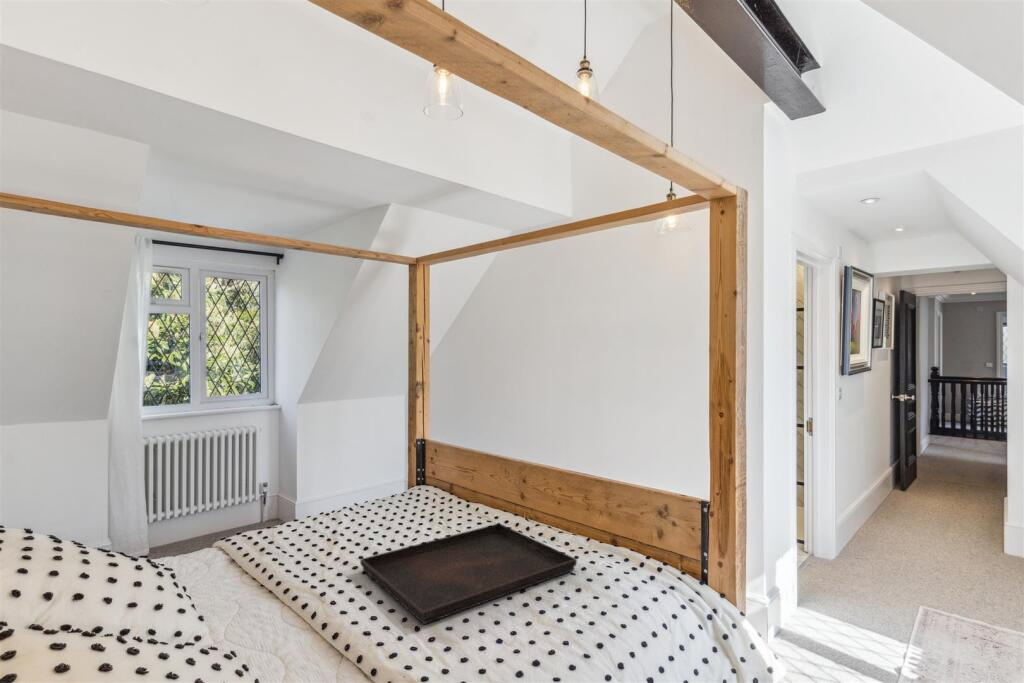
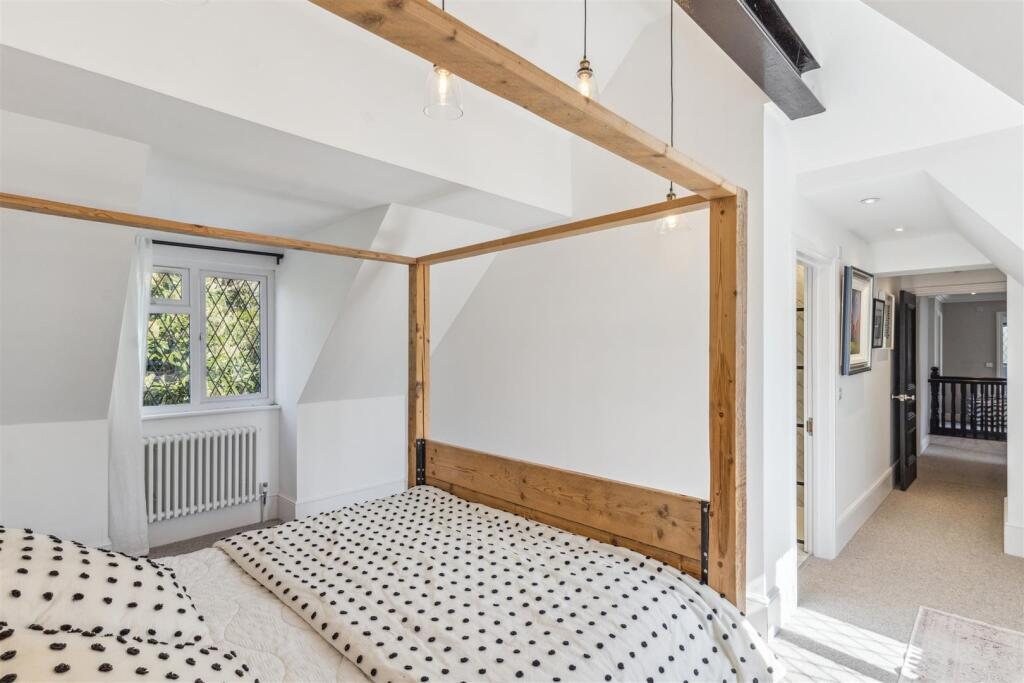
- serving tray (468, 564)
